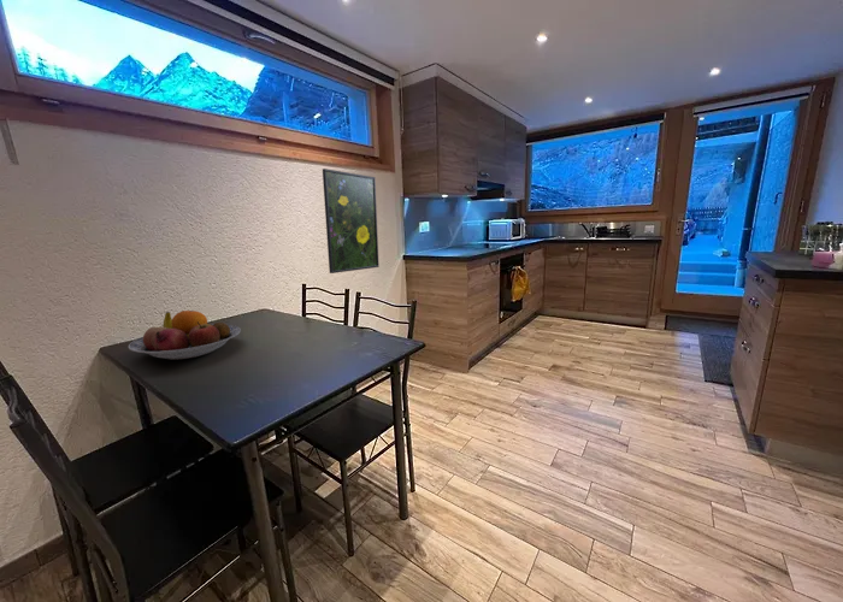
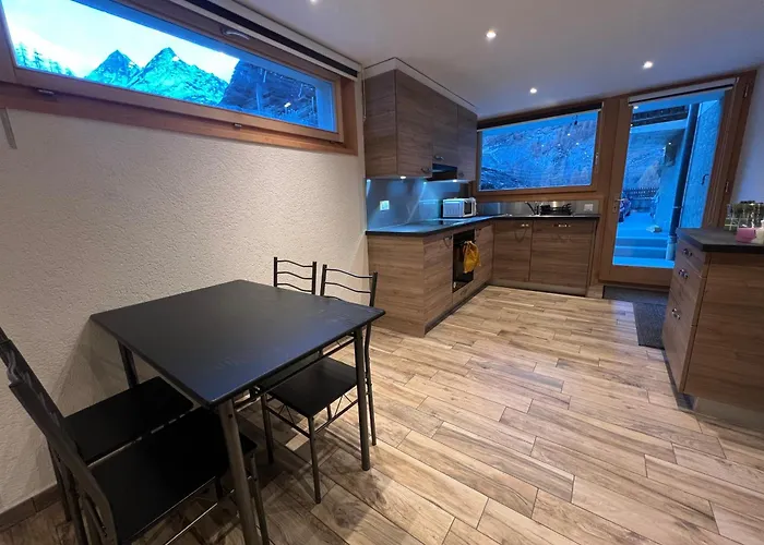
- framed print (353, 223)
- fruit bowl (188, 332)
